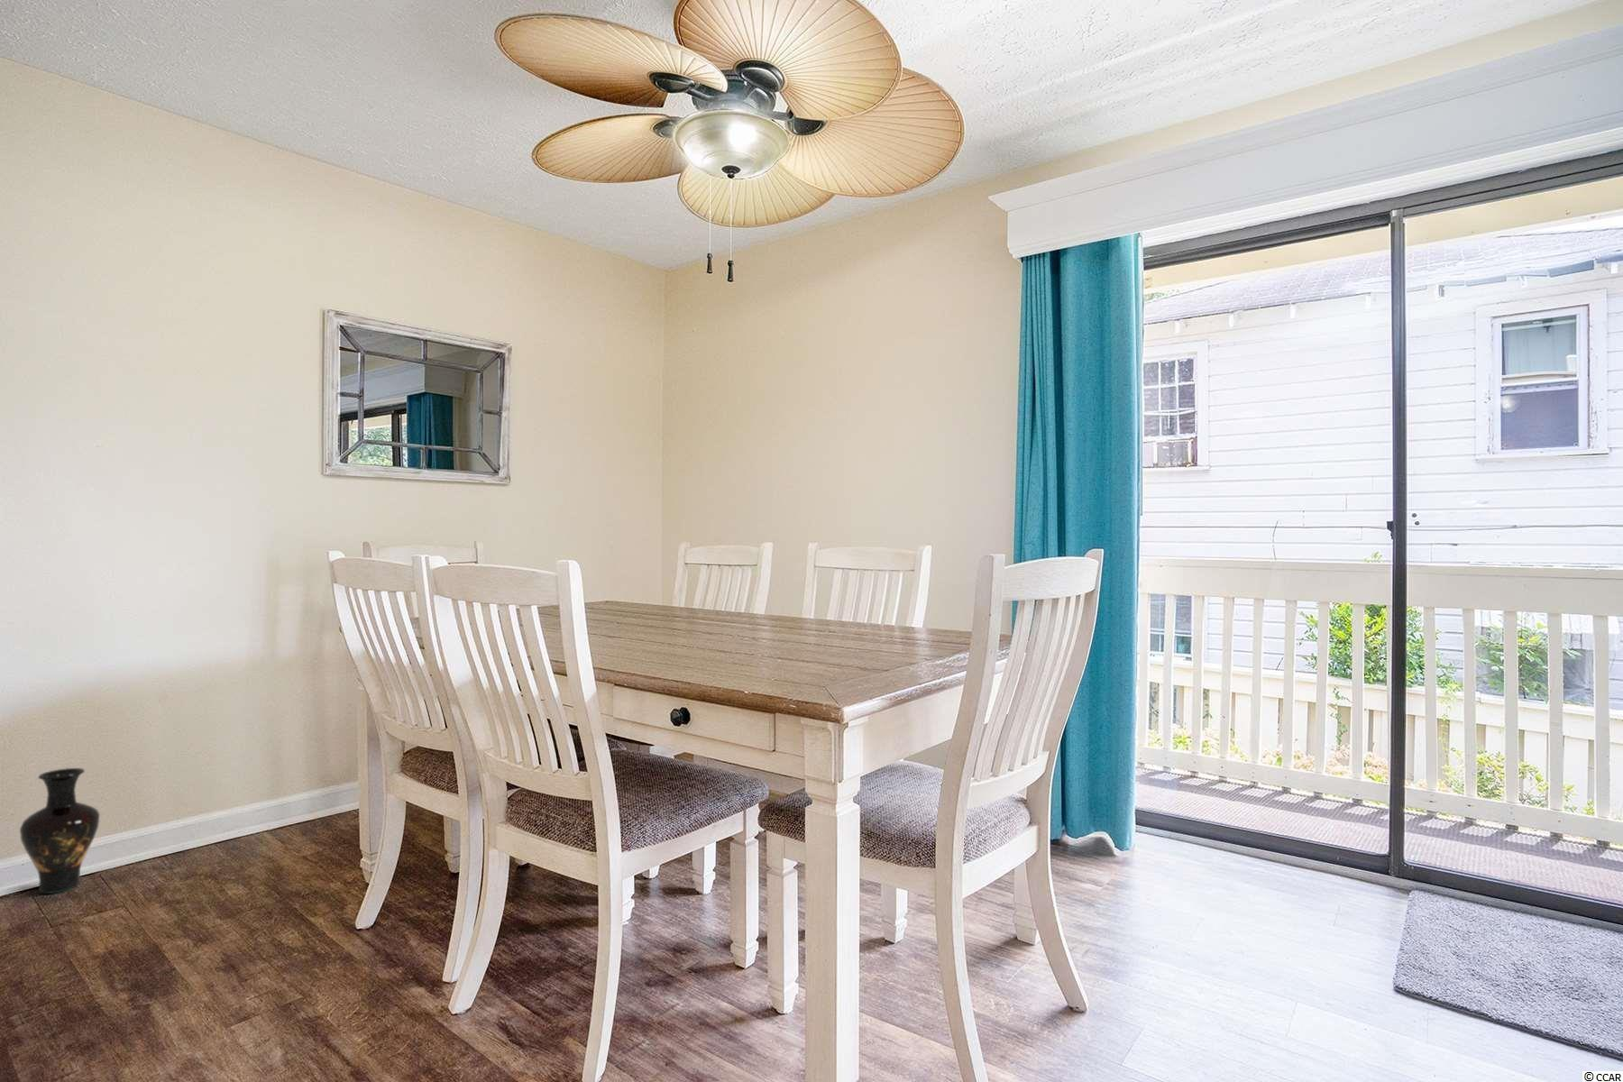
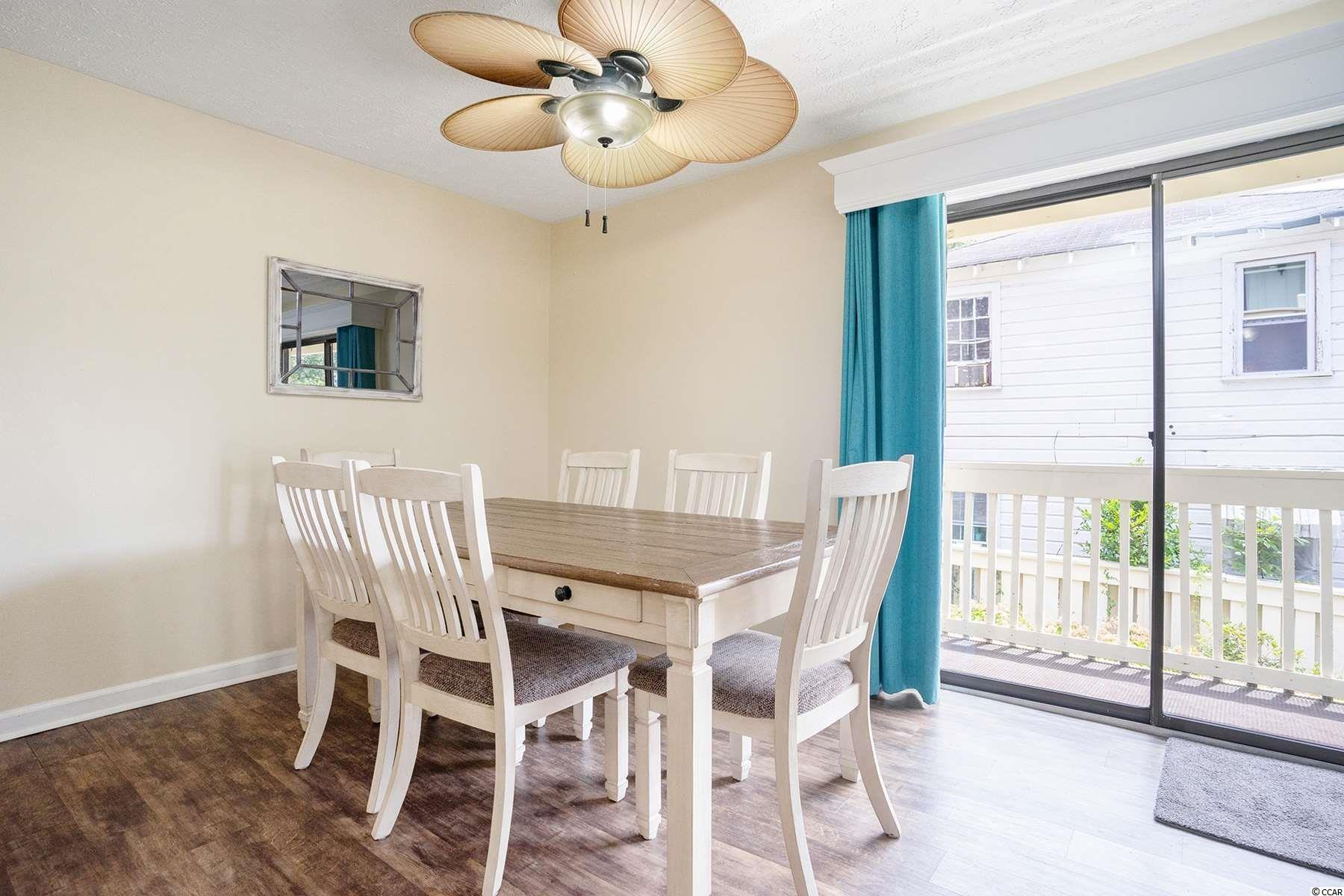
- vase (60, 830)
